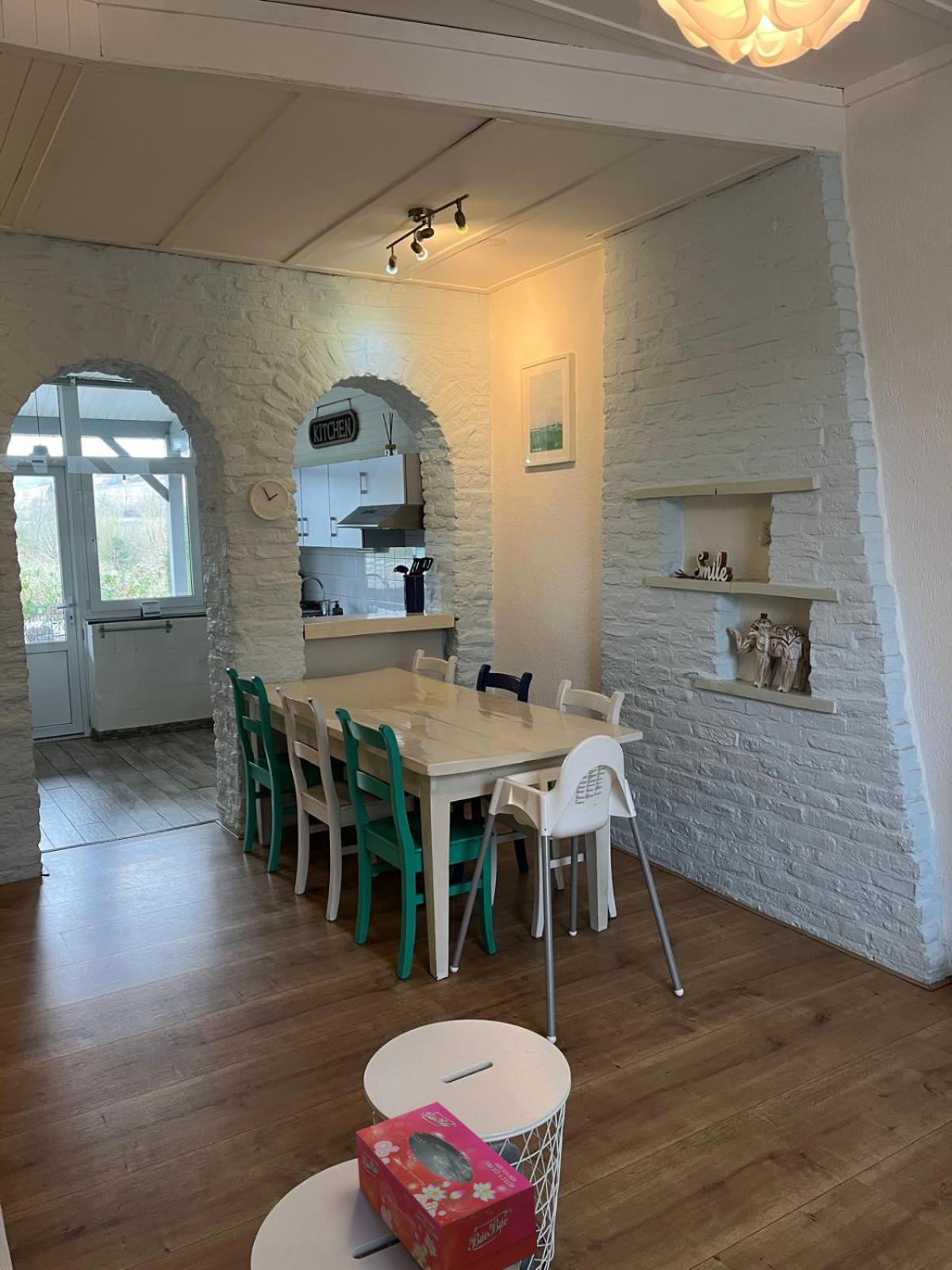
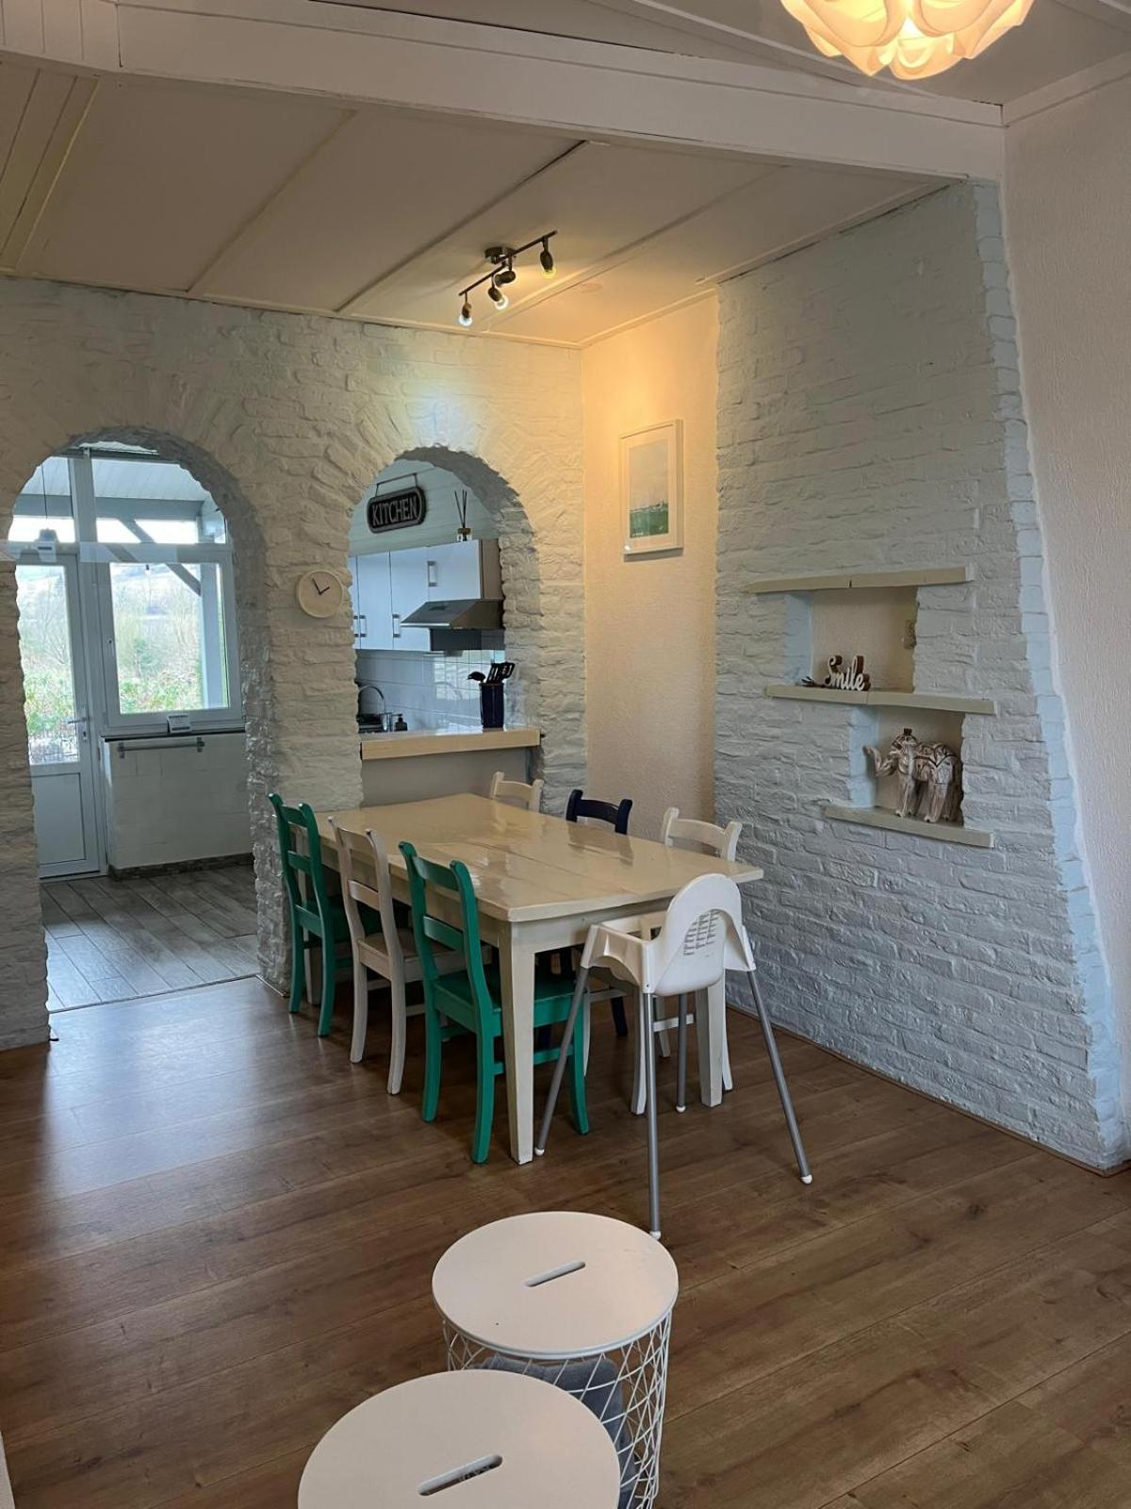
- tissue box (441, 1188)
